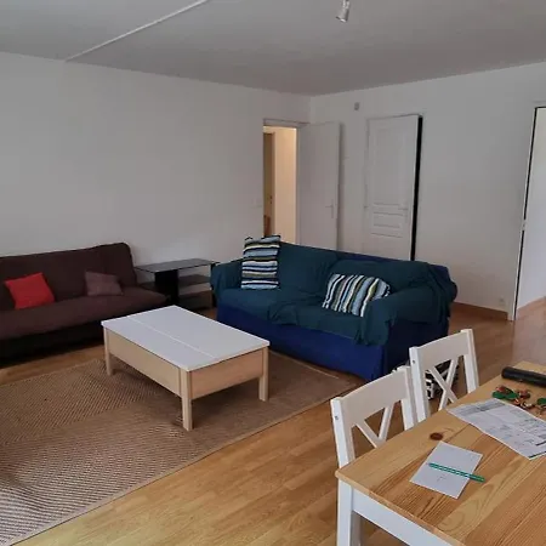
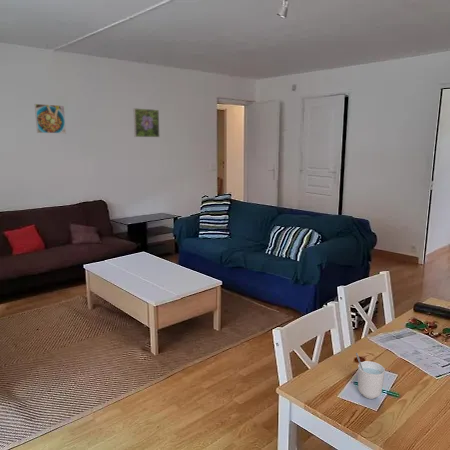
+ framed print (50, 119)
+ cup (369, 375)
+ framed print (146, 123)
